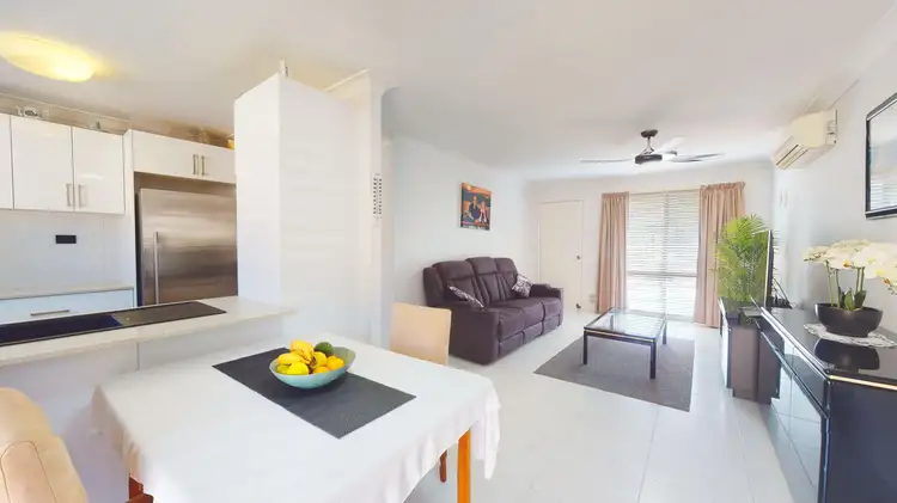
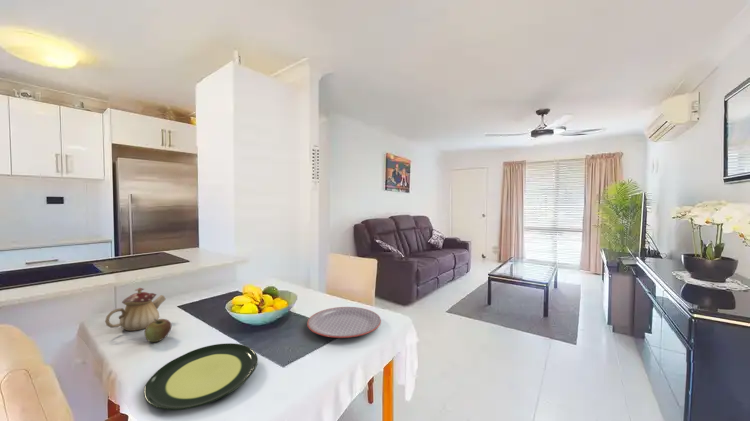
+ apple (158, 328)
+ plate (344, 322)
+ teapot (137, 307)
+ plate (205, 372)
